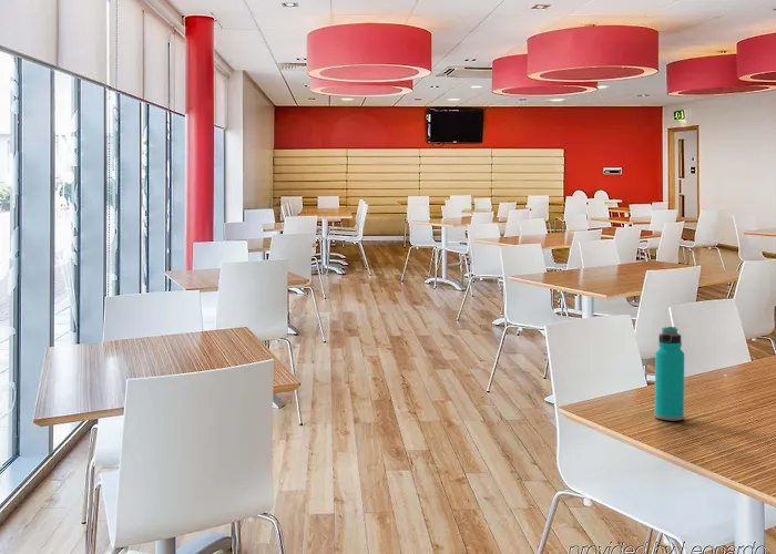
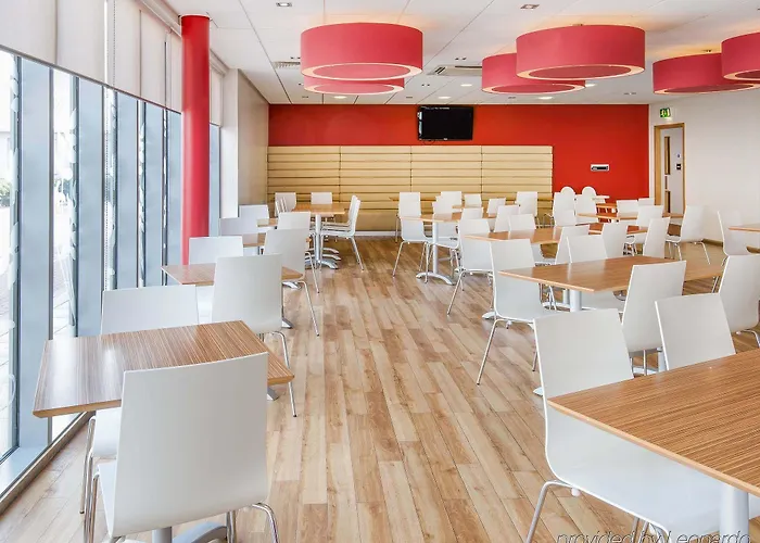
- water bottle (670, 372)
